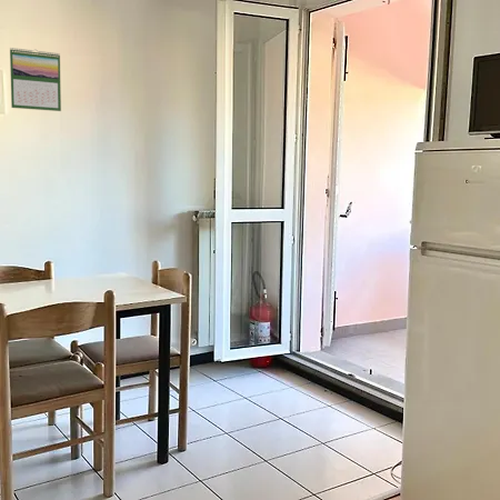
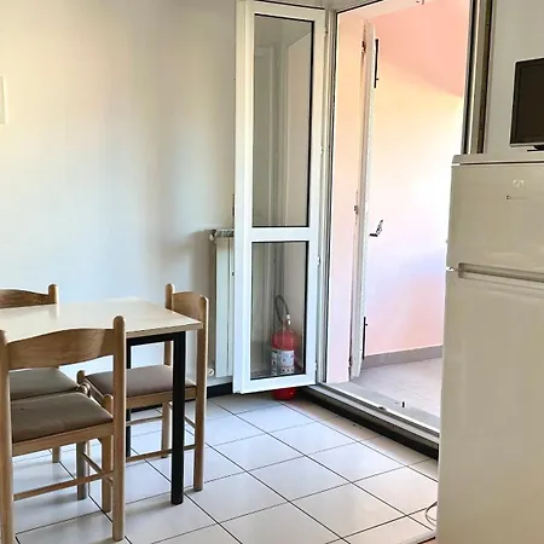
- calendar (36, 79)
